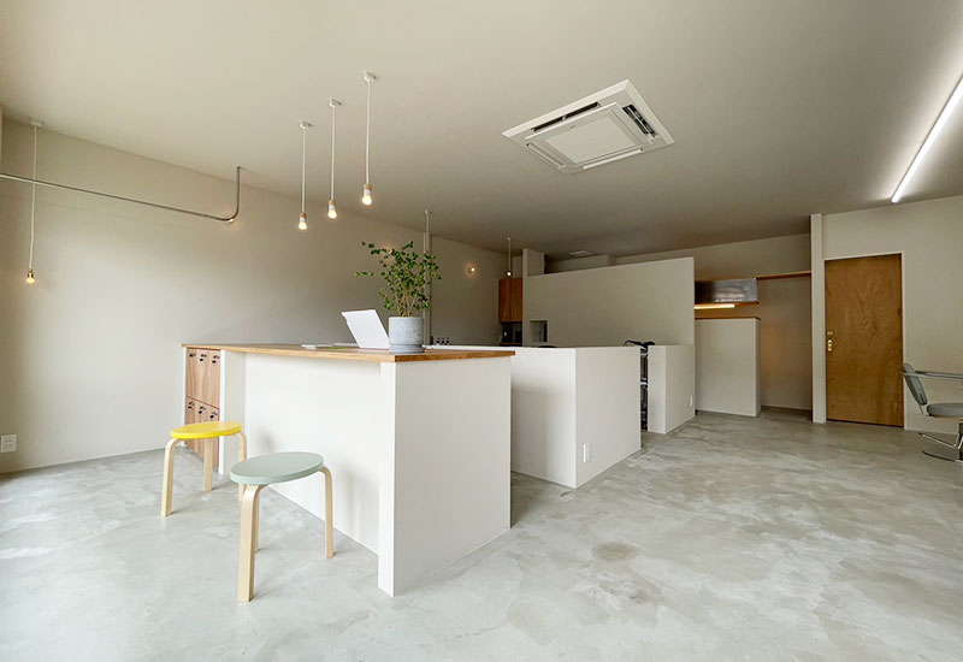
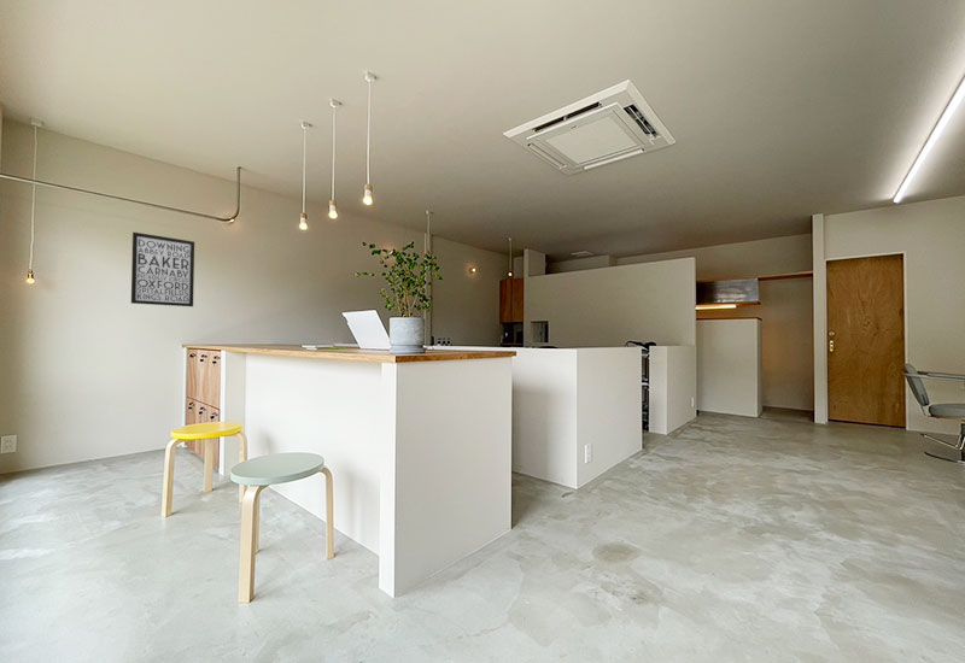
+ wall art (164, 270)
